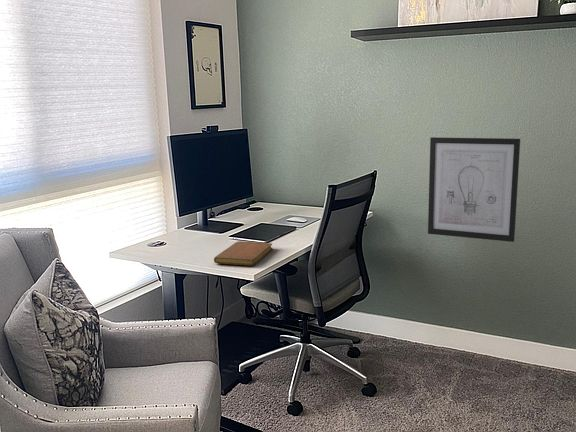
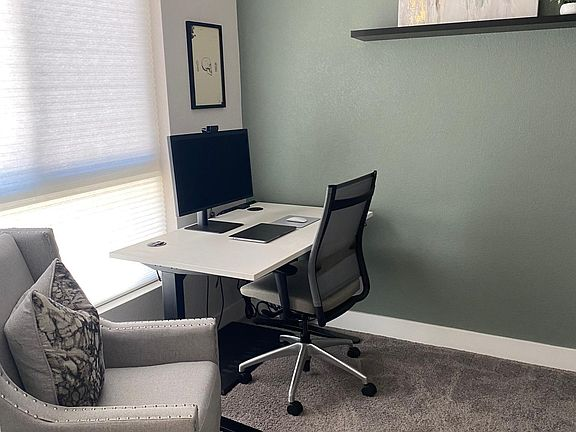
- wall art (471, 188)
- notebook (244, 252)
